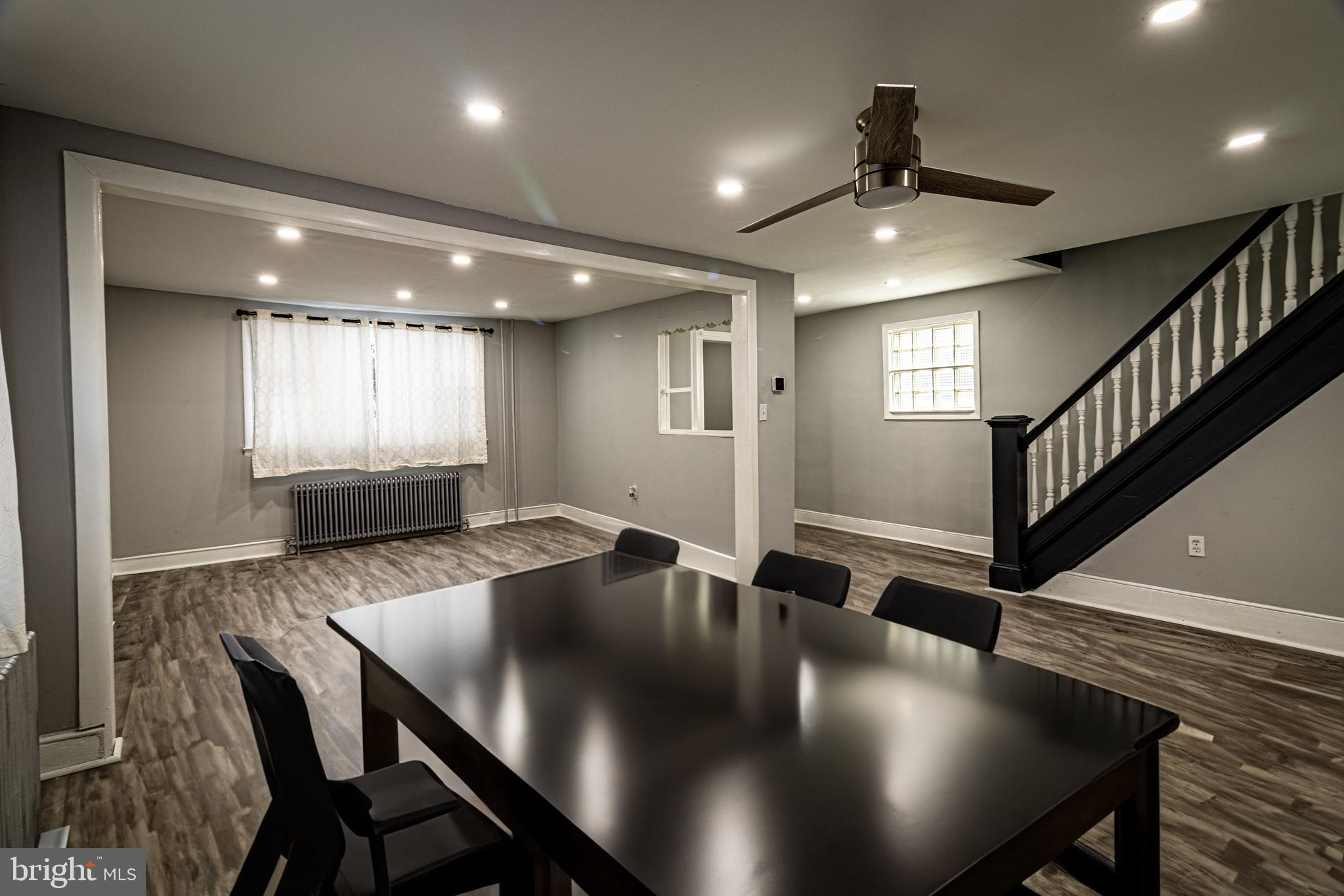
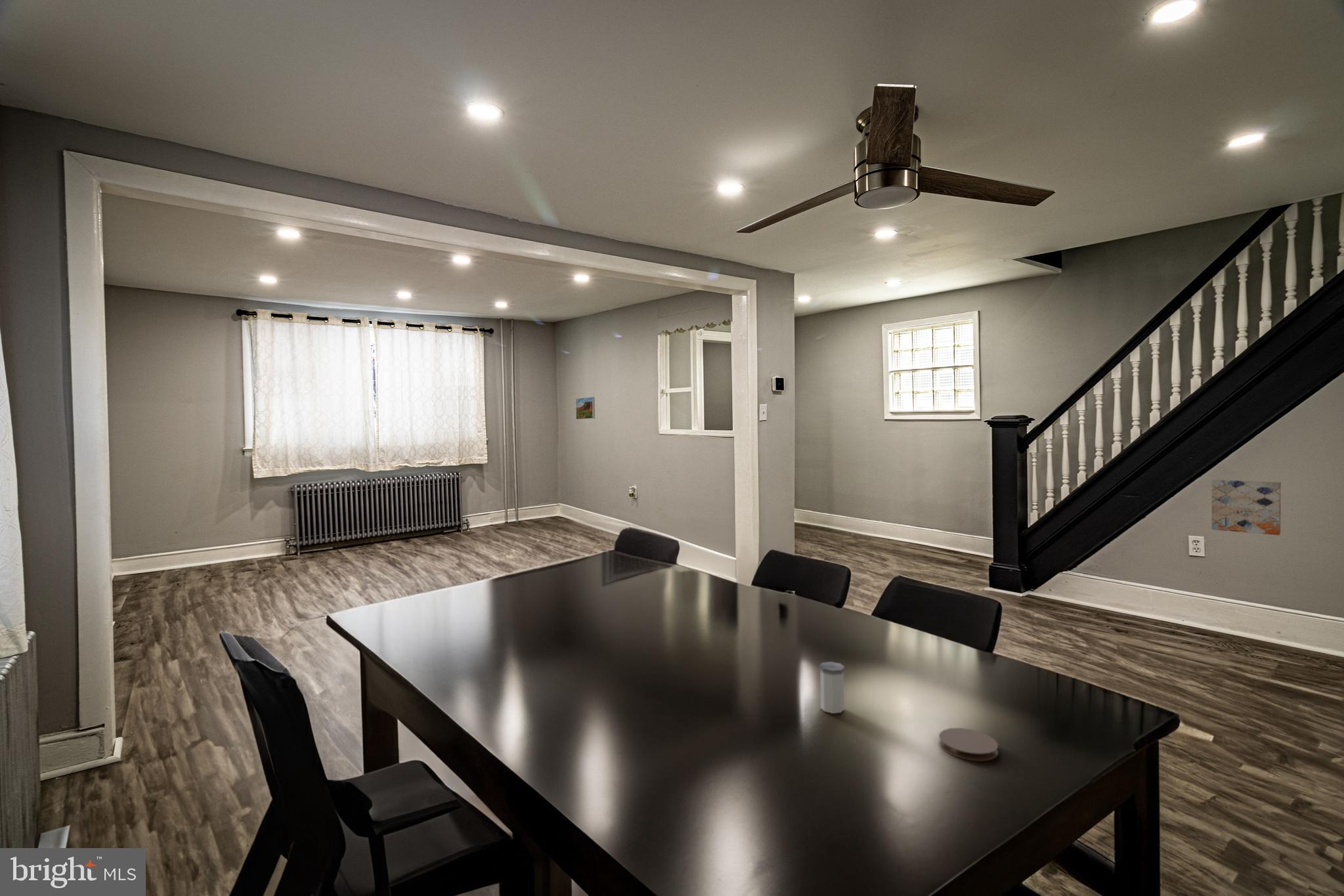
+ salt shaker (832, 687)
+ coaster (968, 744)
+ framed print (585, 408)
+ wall art (1245, 506)
